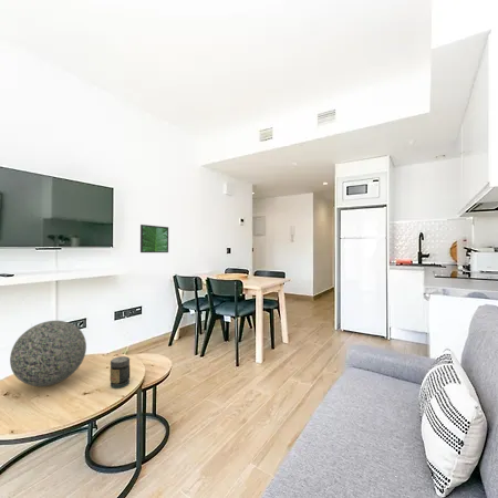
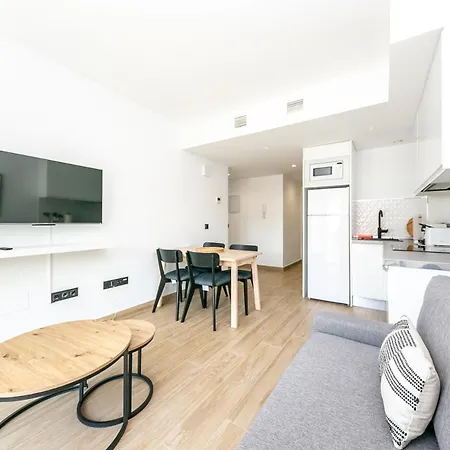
- decorative ball (50, 352)
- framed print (155, 239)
- jar (120, 371)
